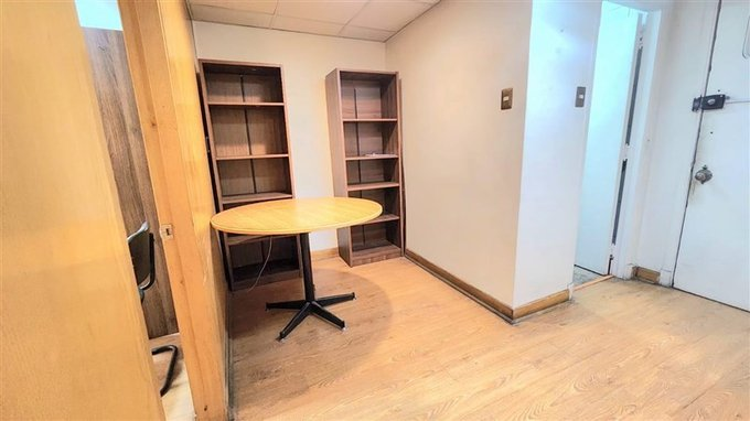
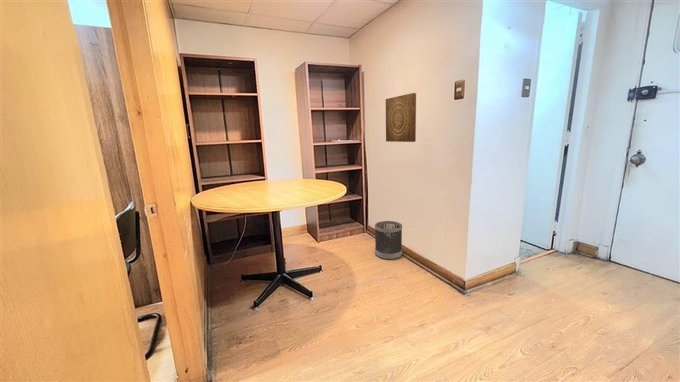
+ wall art (399, 119)
+ wastebasket (388, 239)
